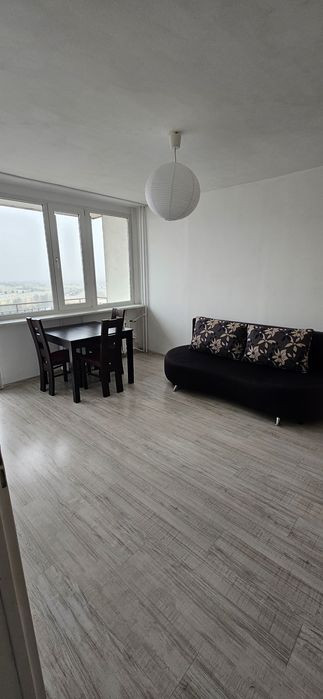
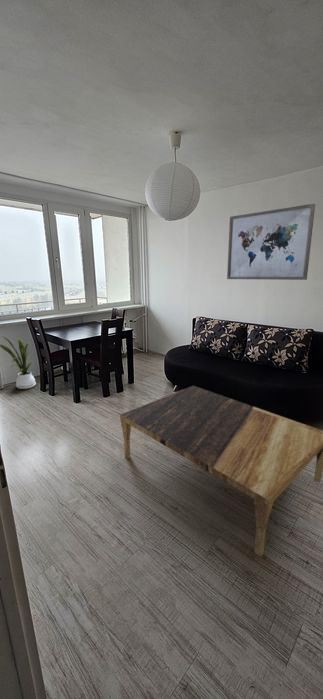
+ coffee table (217, 446)
+ wall art (265, 246)
+ house plant (20, 360)
